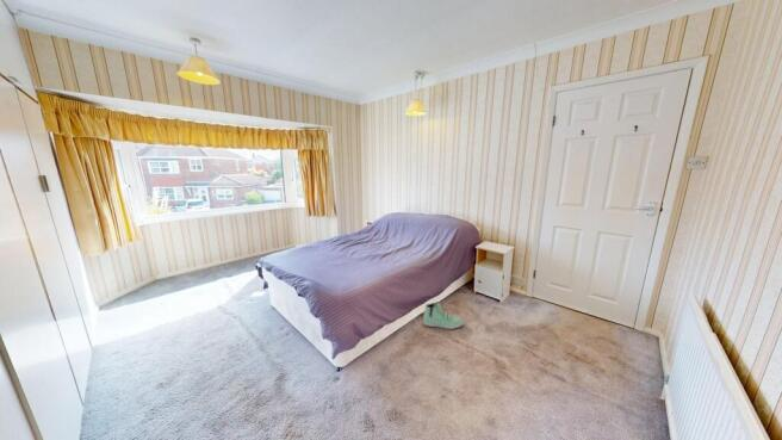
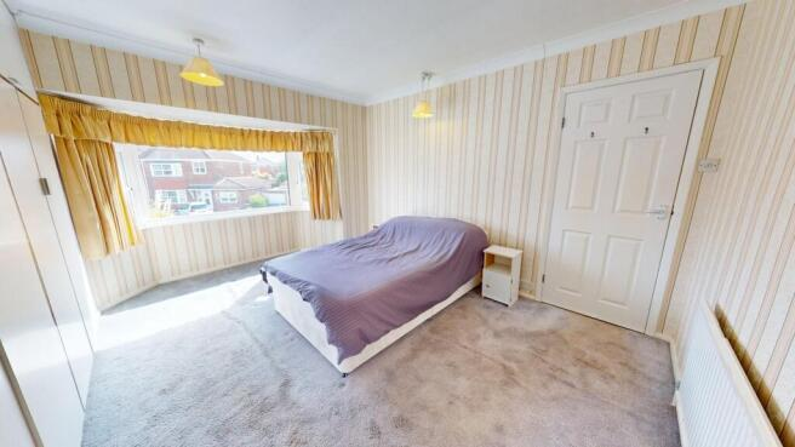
- sneaker (443, 314)
